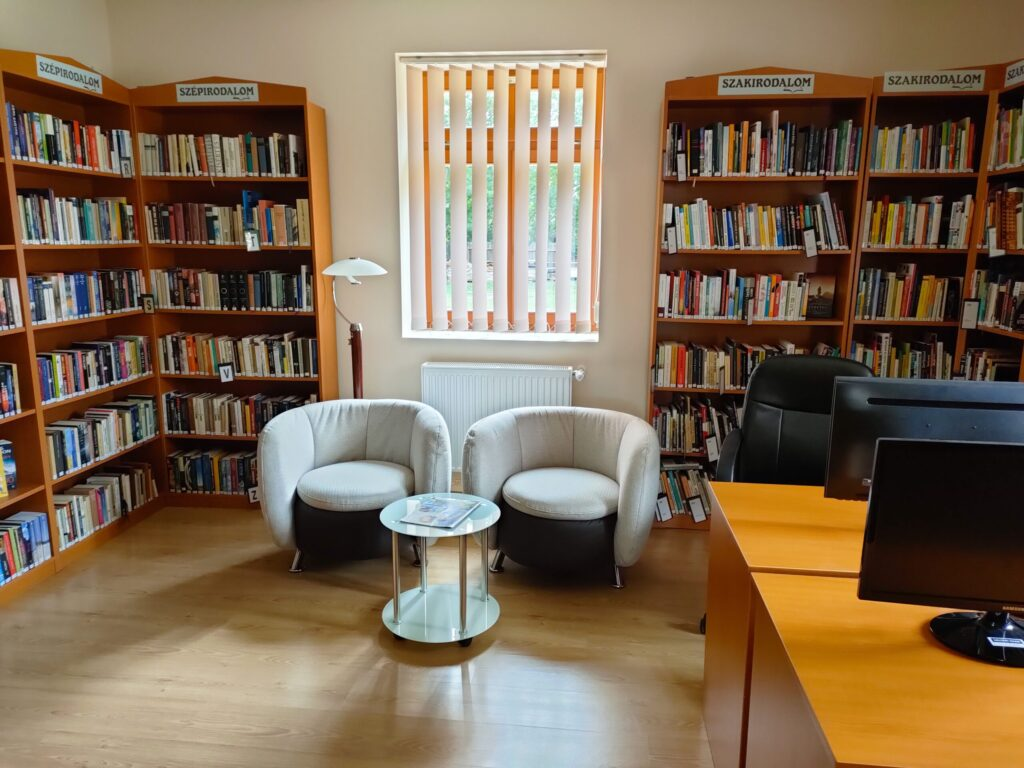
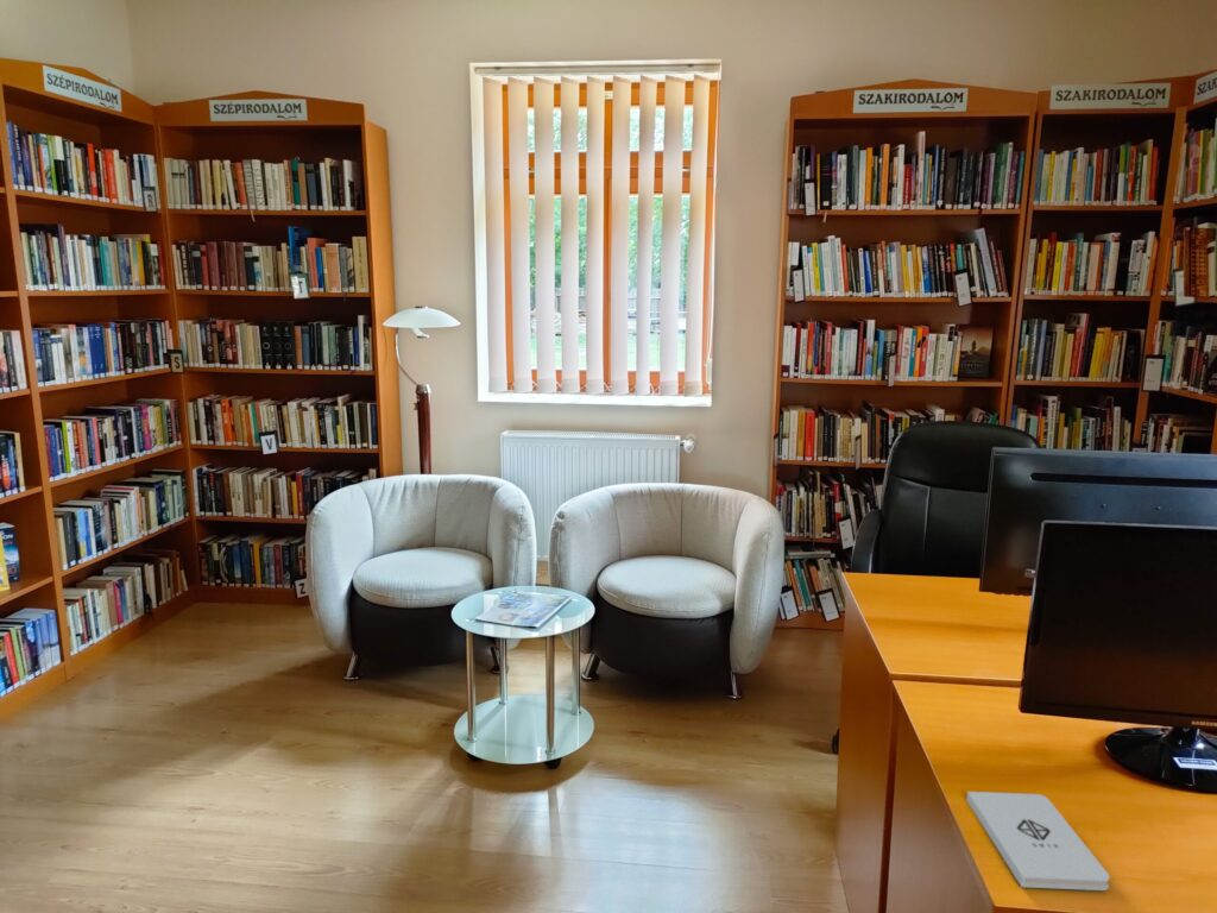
+ notepad (1033, 837)
